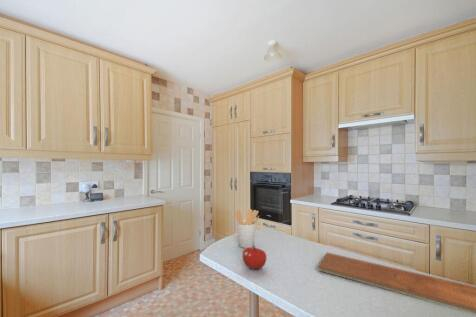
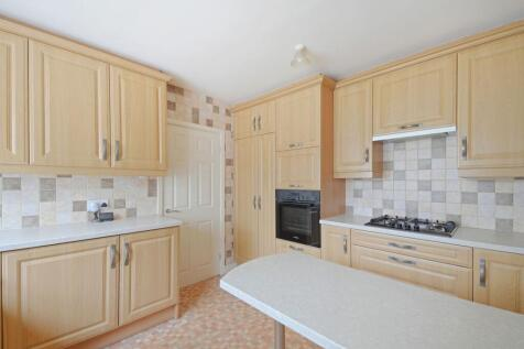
- chopping board (392, 277)
- fruit (254, 256)
- utensil holder (248, 227)
